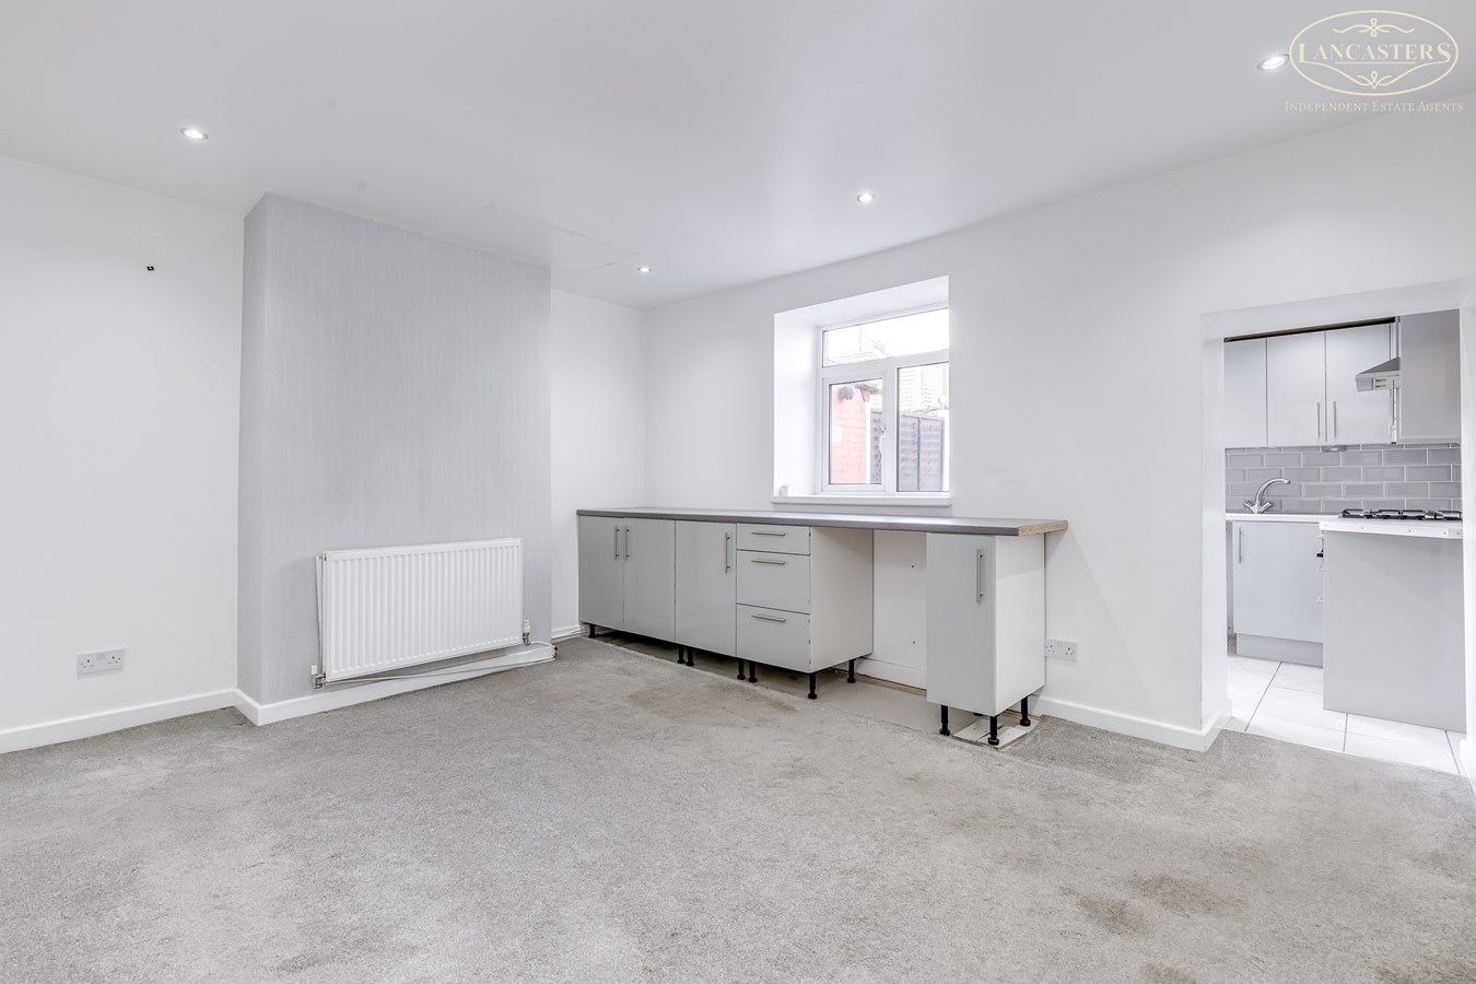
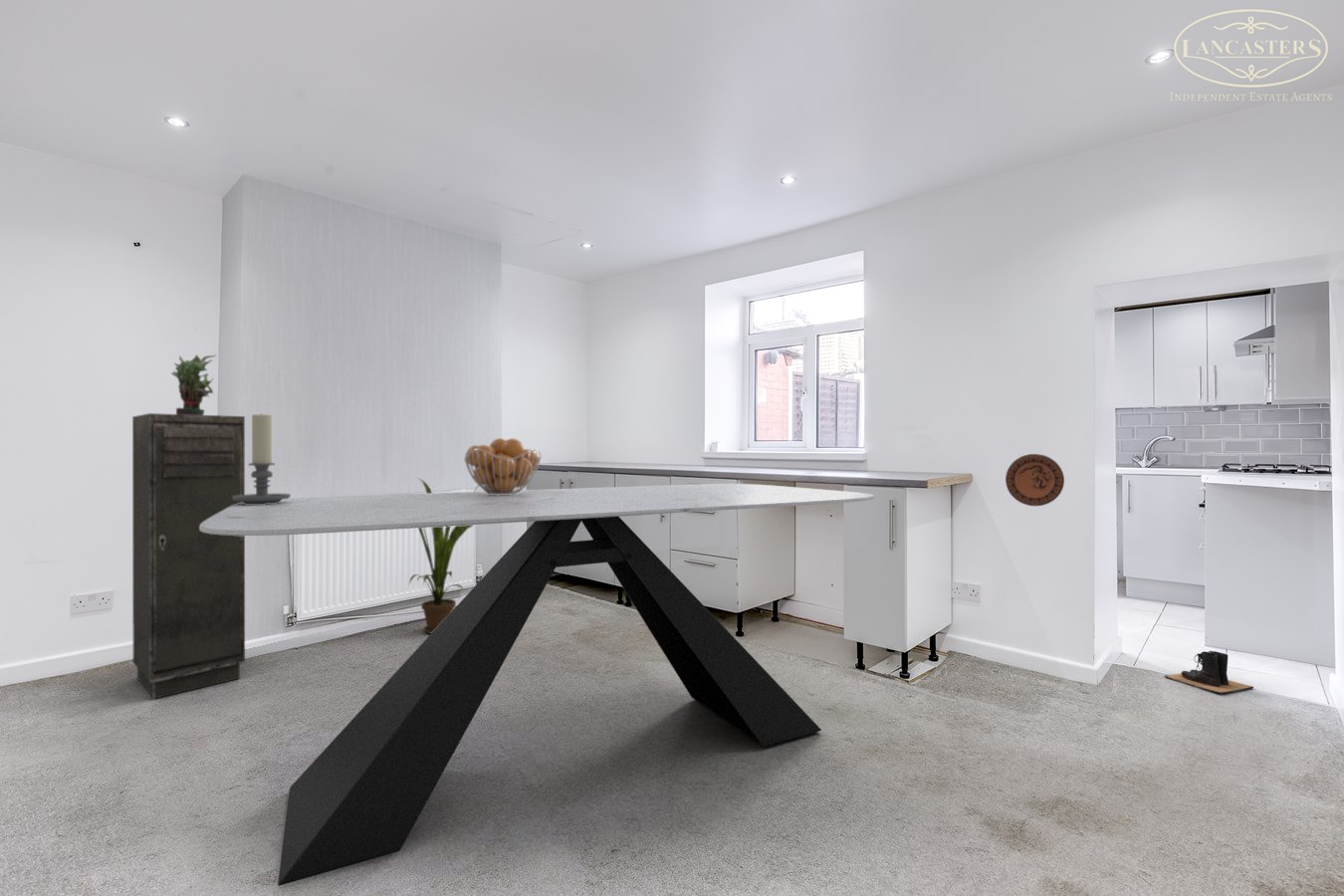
+ fruit basket (503, 465)
+ decorative plate (1033, 480)
+ house plant (430, 554)
+ candle holder (261, 457)
+ storage cabinet (188, 548)
+ potted plant (196, 383)
+ dining table (534, 606)
+ boots (1208, 667)
